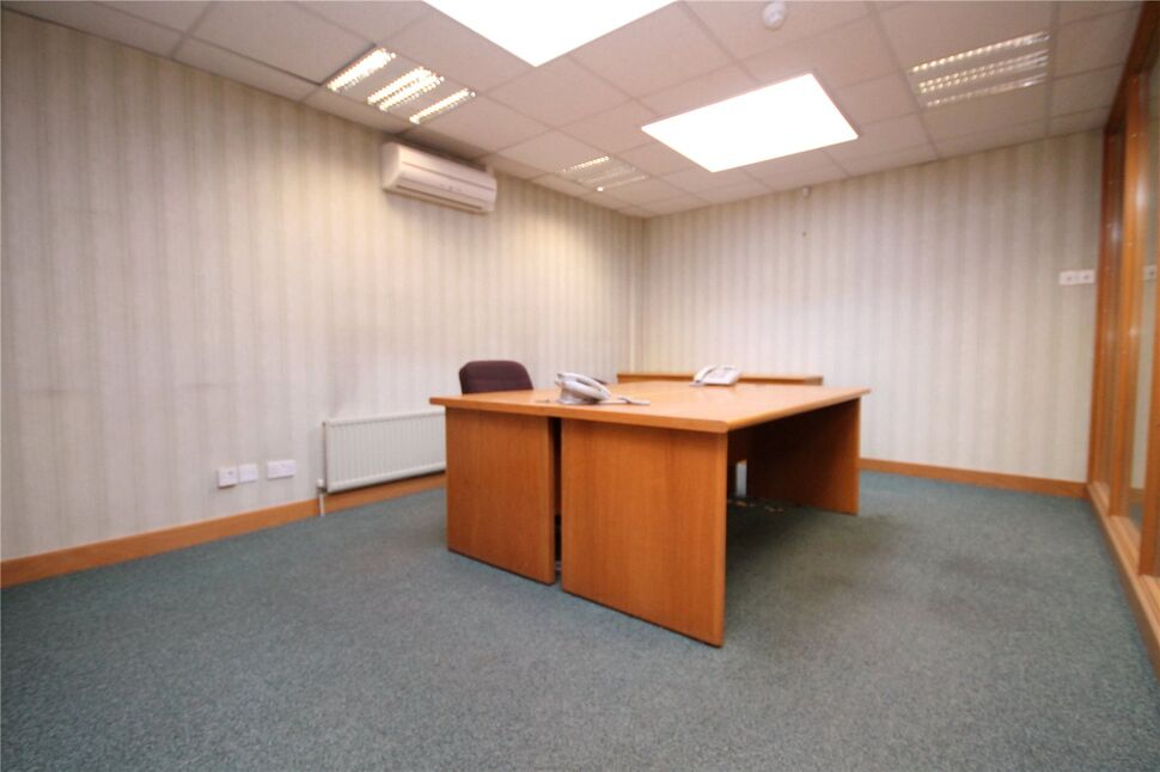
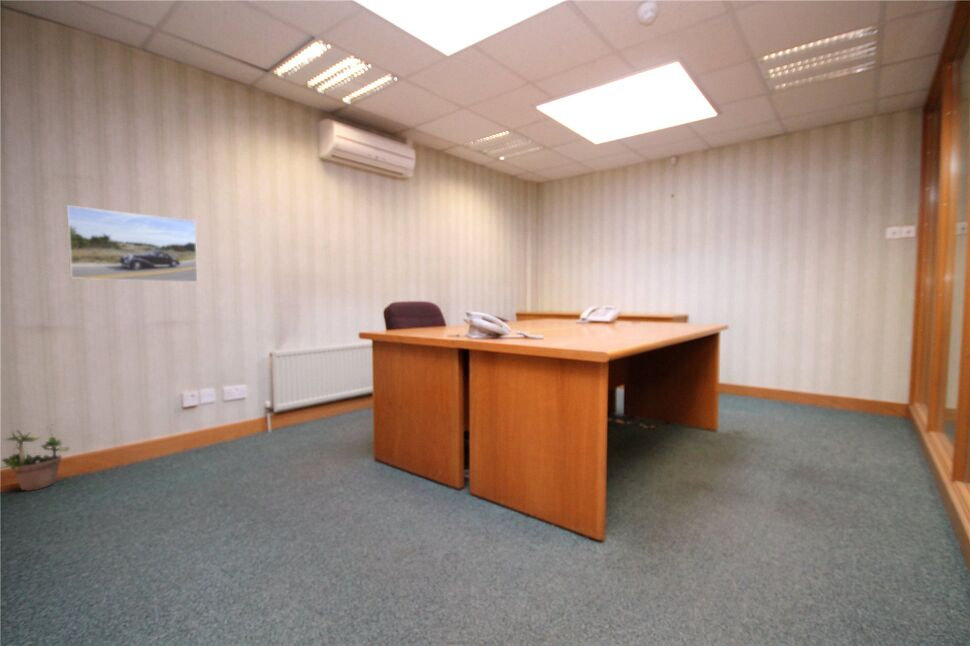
+ potted plant (36, 455)
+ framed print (138, 247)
